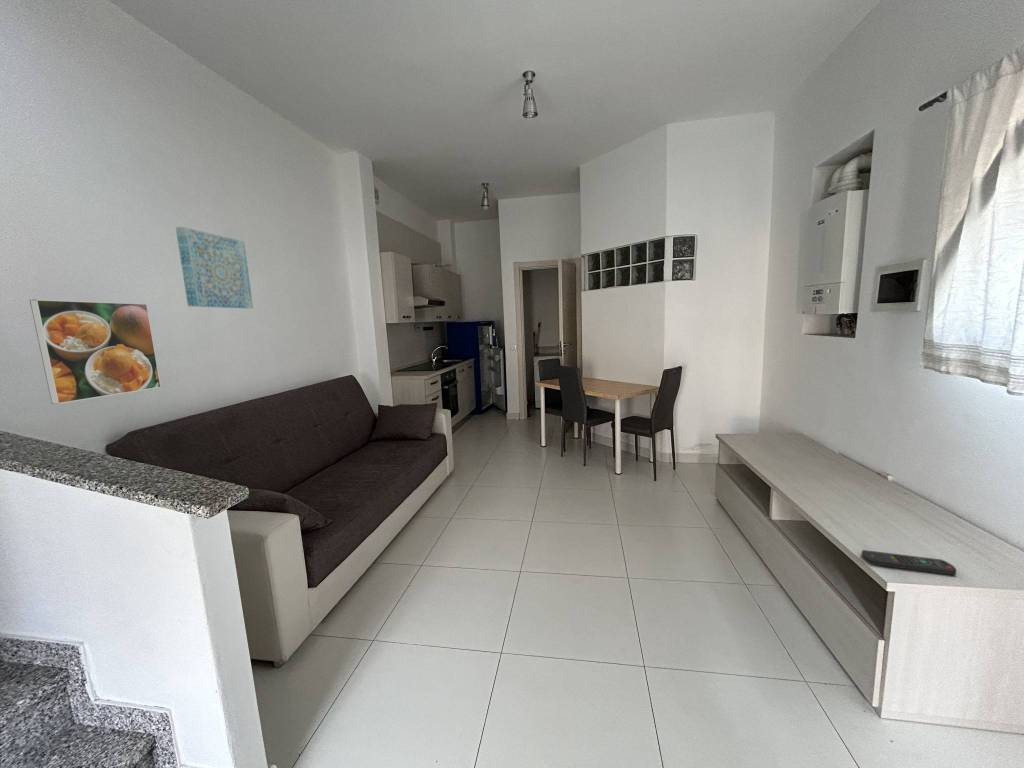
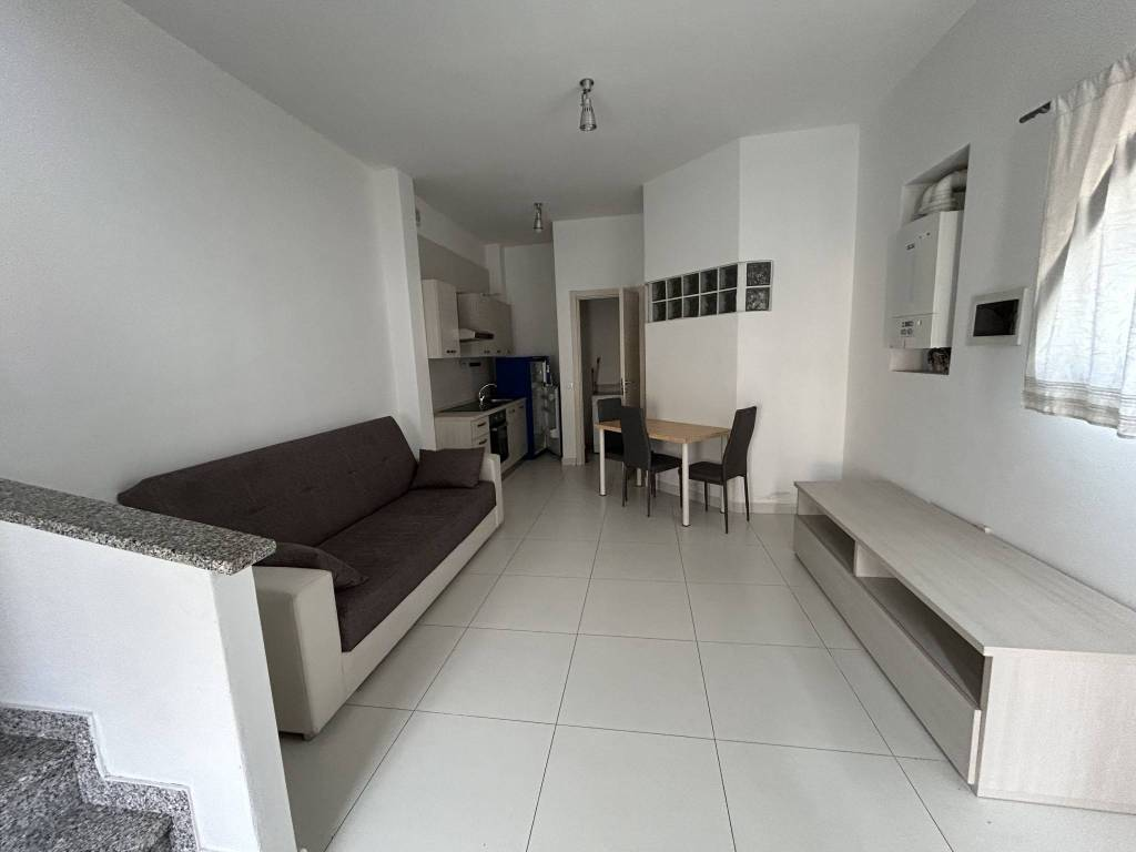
- remote control (906, 561)
- wall art (218, 271)
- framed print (103, 349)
